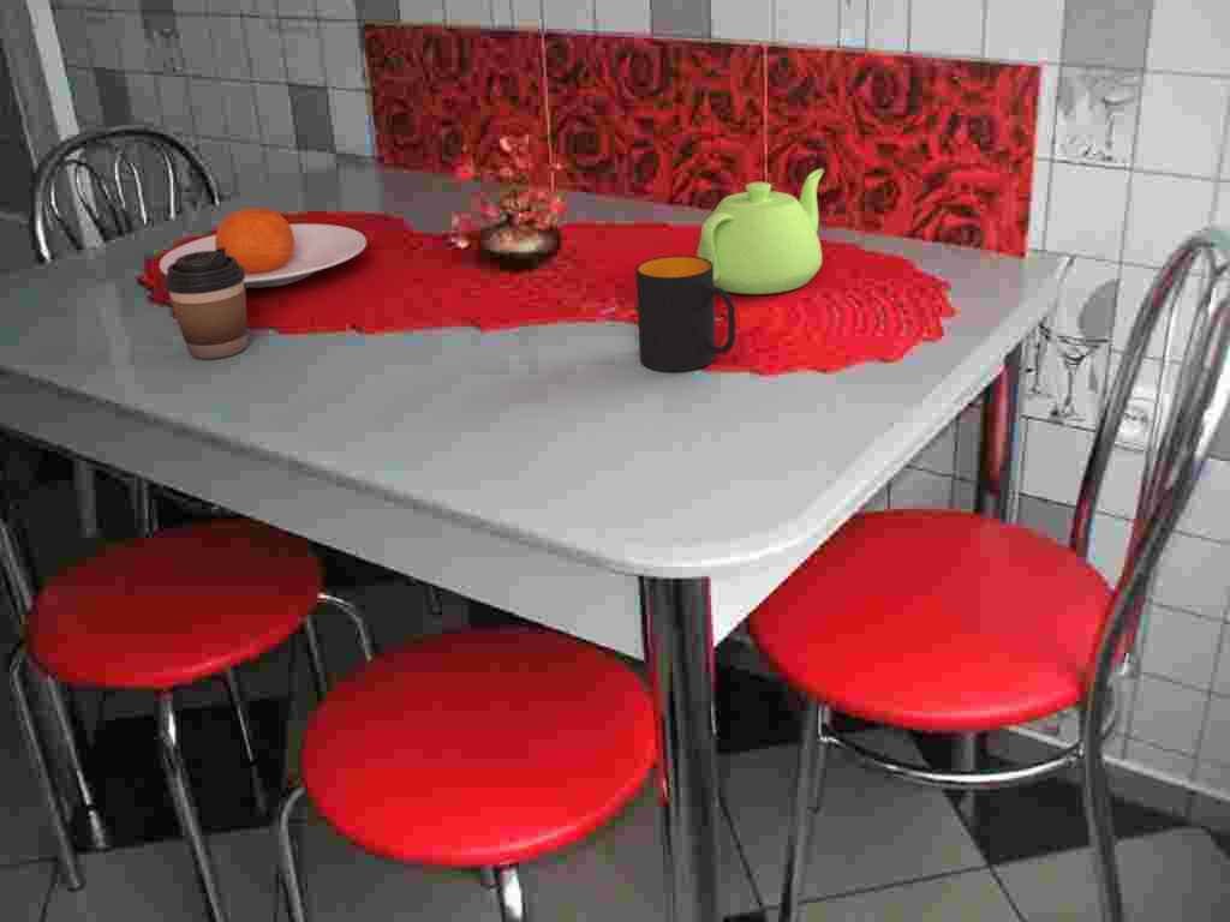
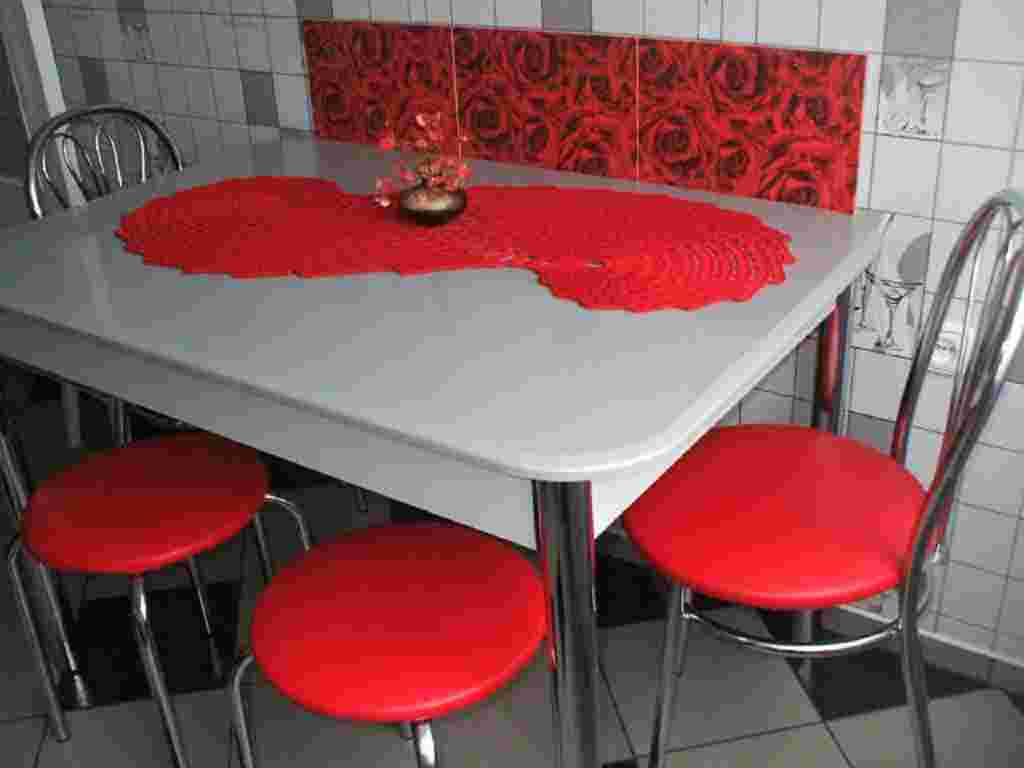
- teapot (764, 229)
- mug (689, 316)
- coffee cup (209, 300)
- plate (263, 244)
